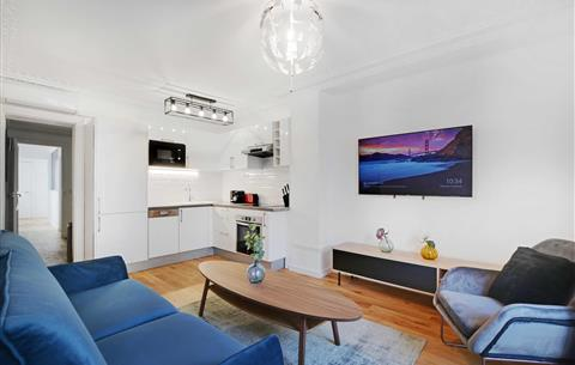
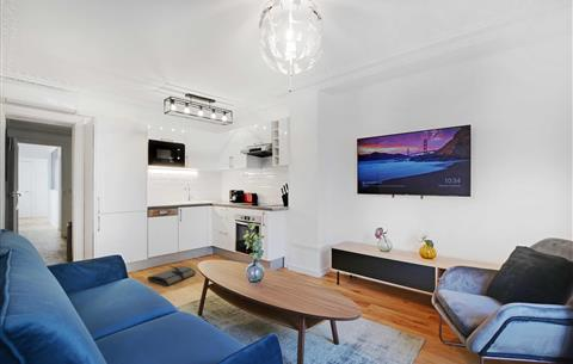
+ tool roll (172, 272)
